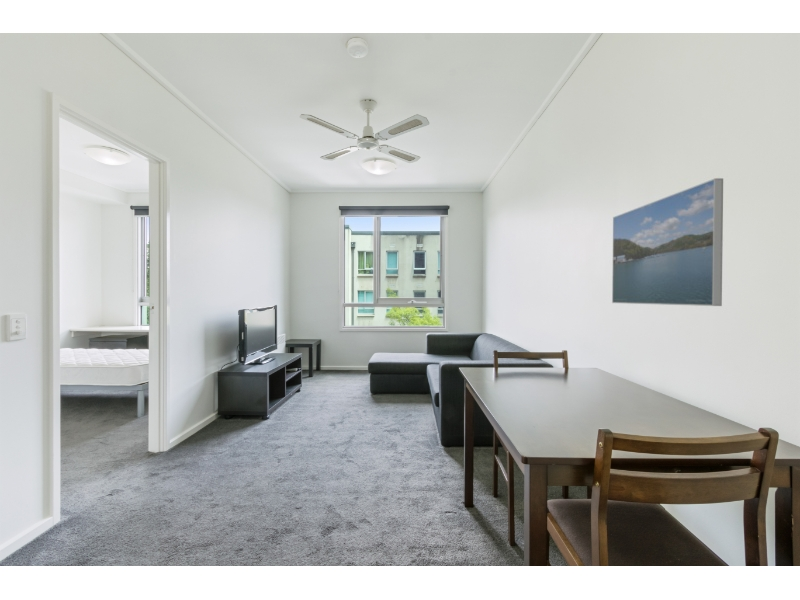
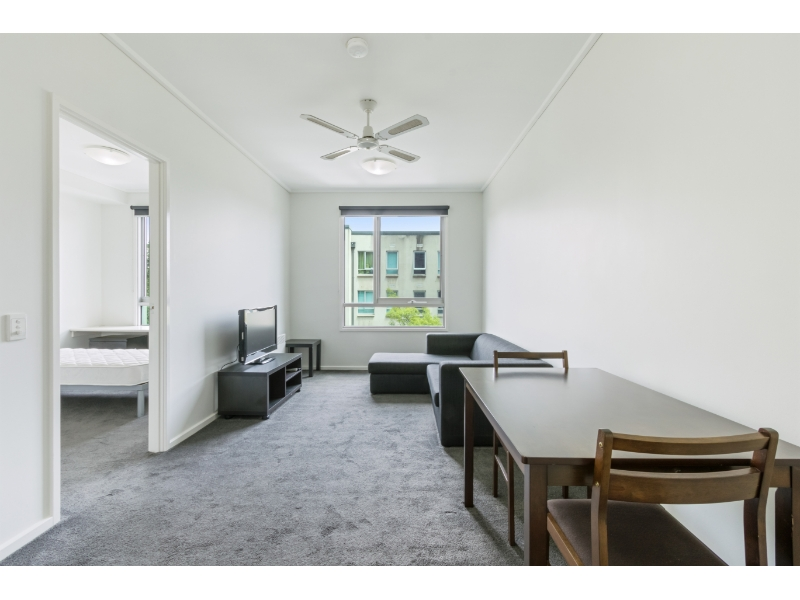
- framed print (656, 252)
